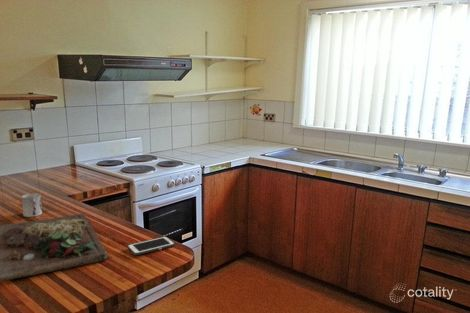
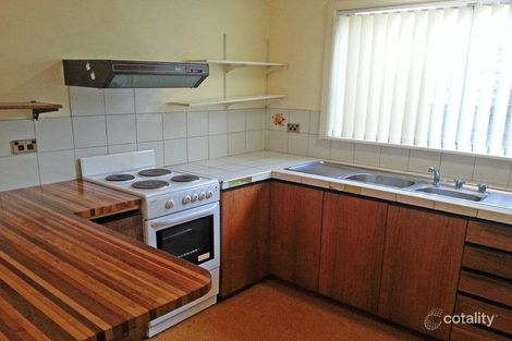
- cutting board (44, 235)
- cell phone (151, 245)
- cup (32, 205)
